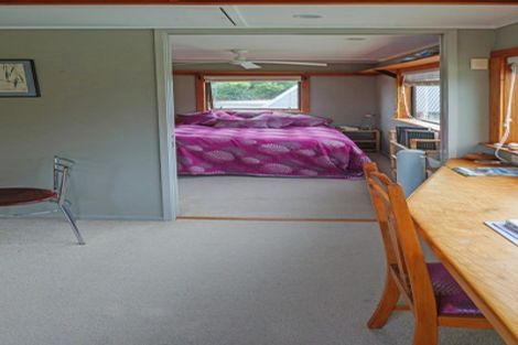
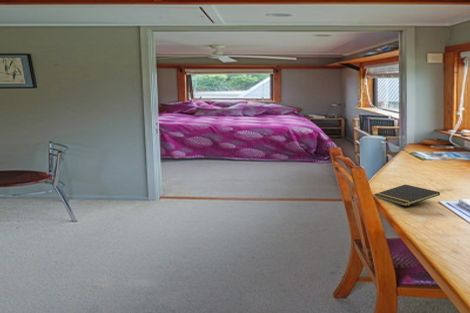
+ notepad (405, 194)
